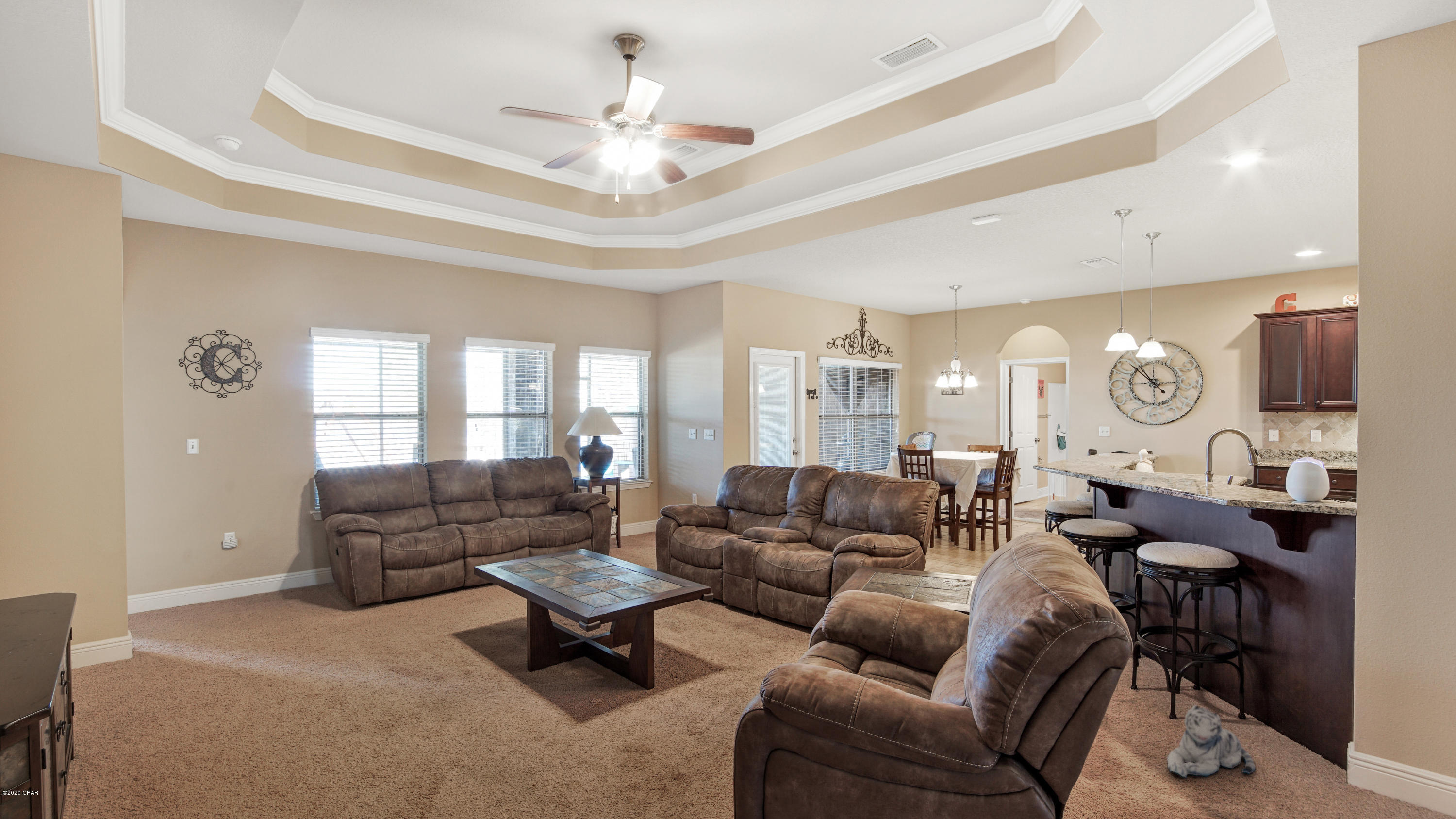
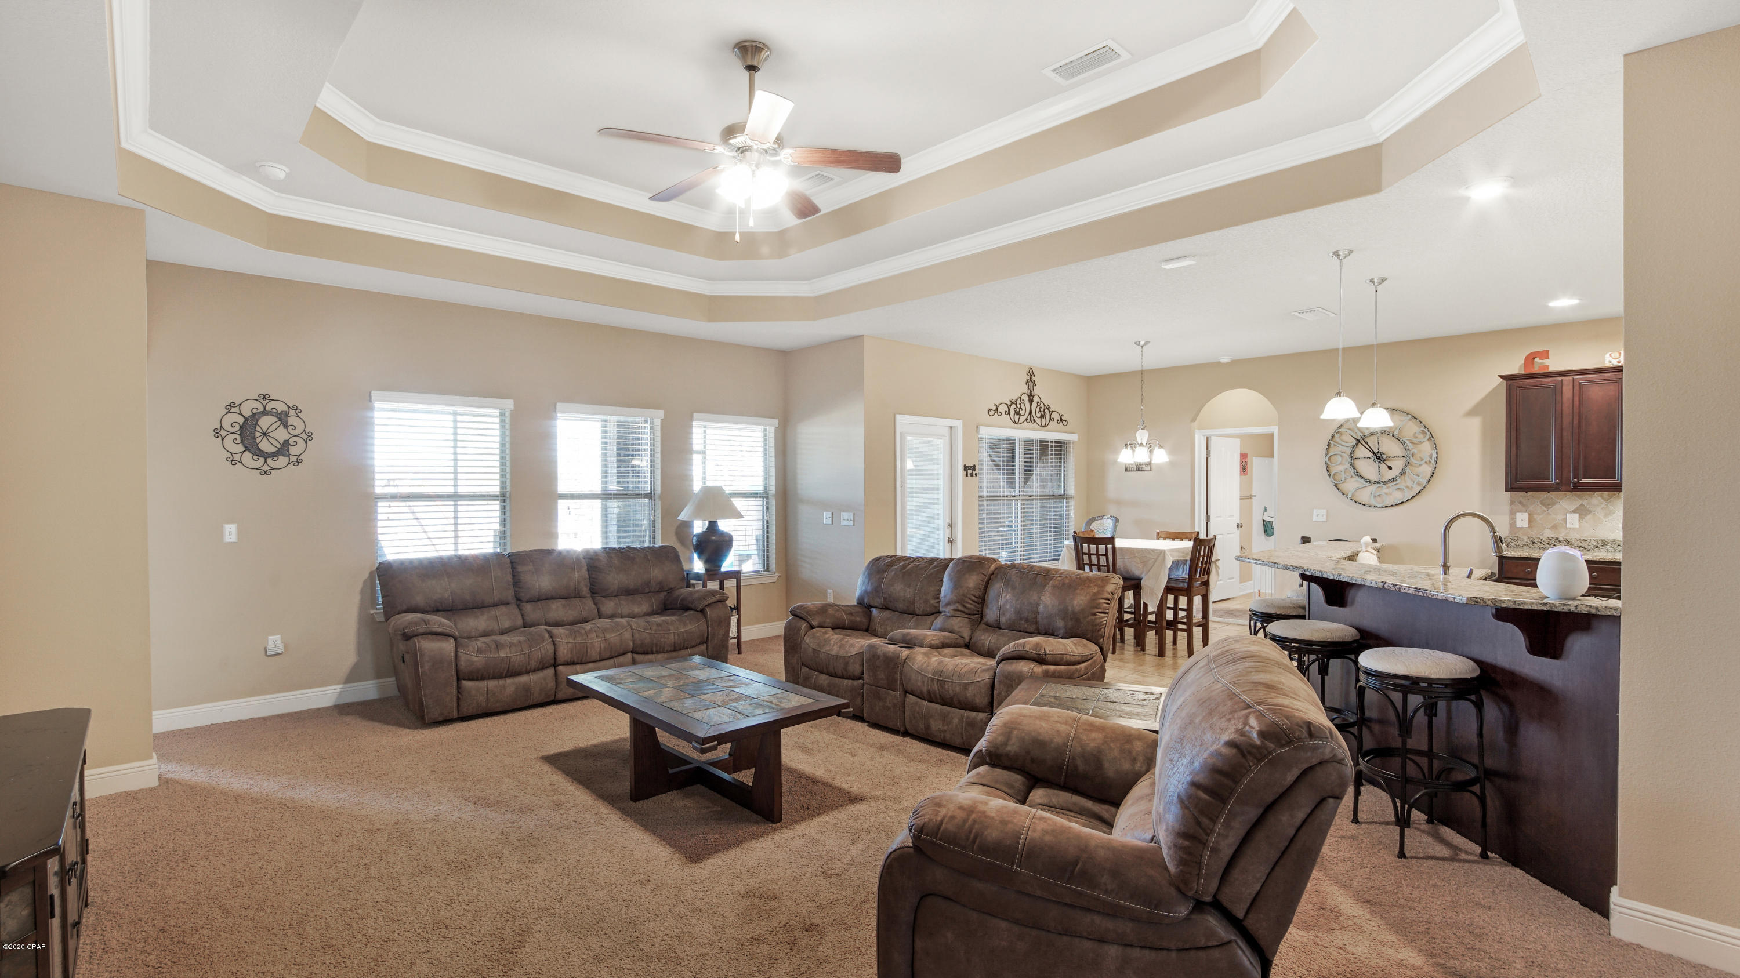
- plush toy (1211, 736)
